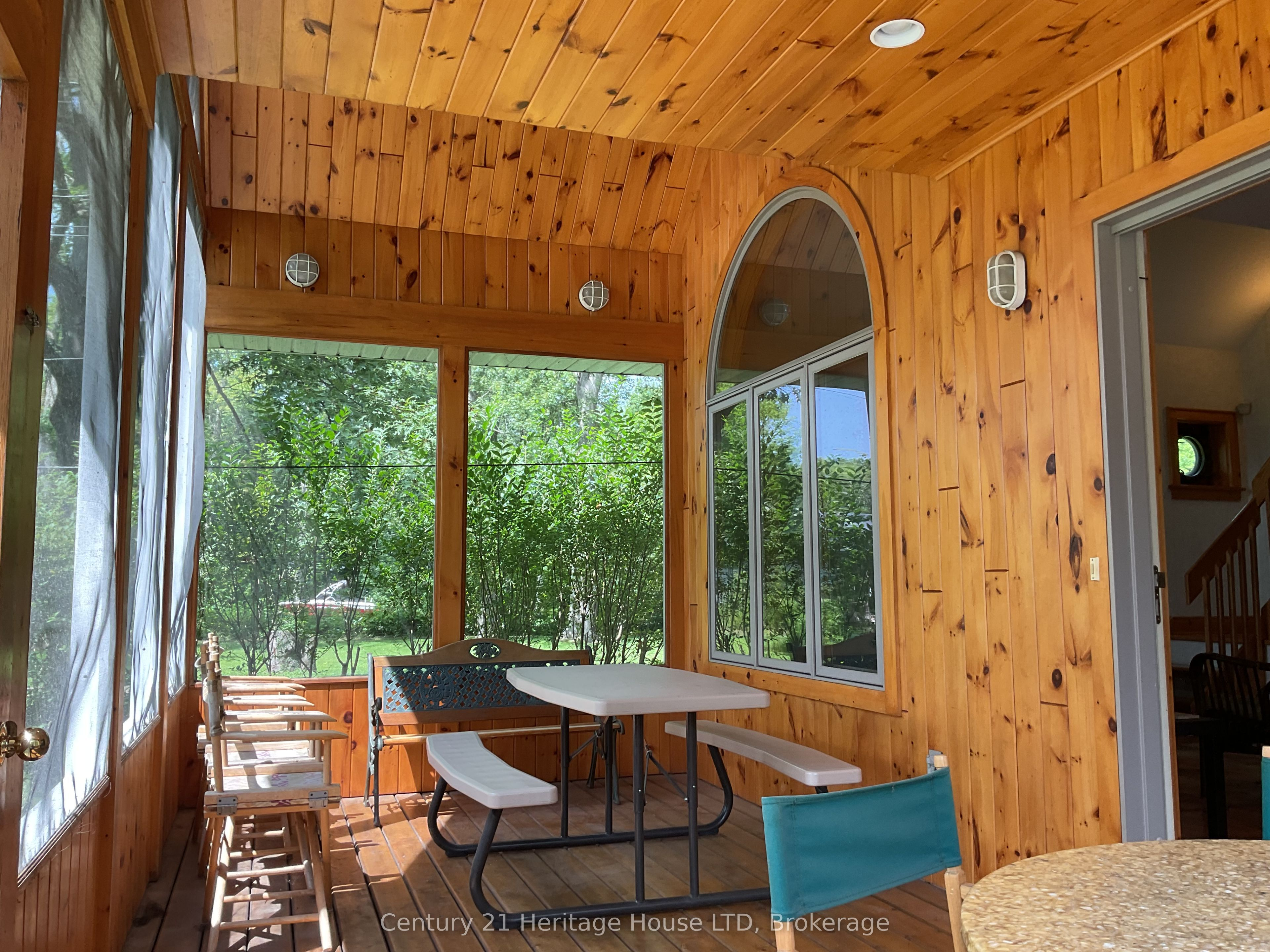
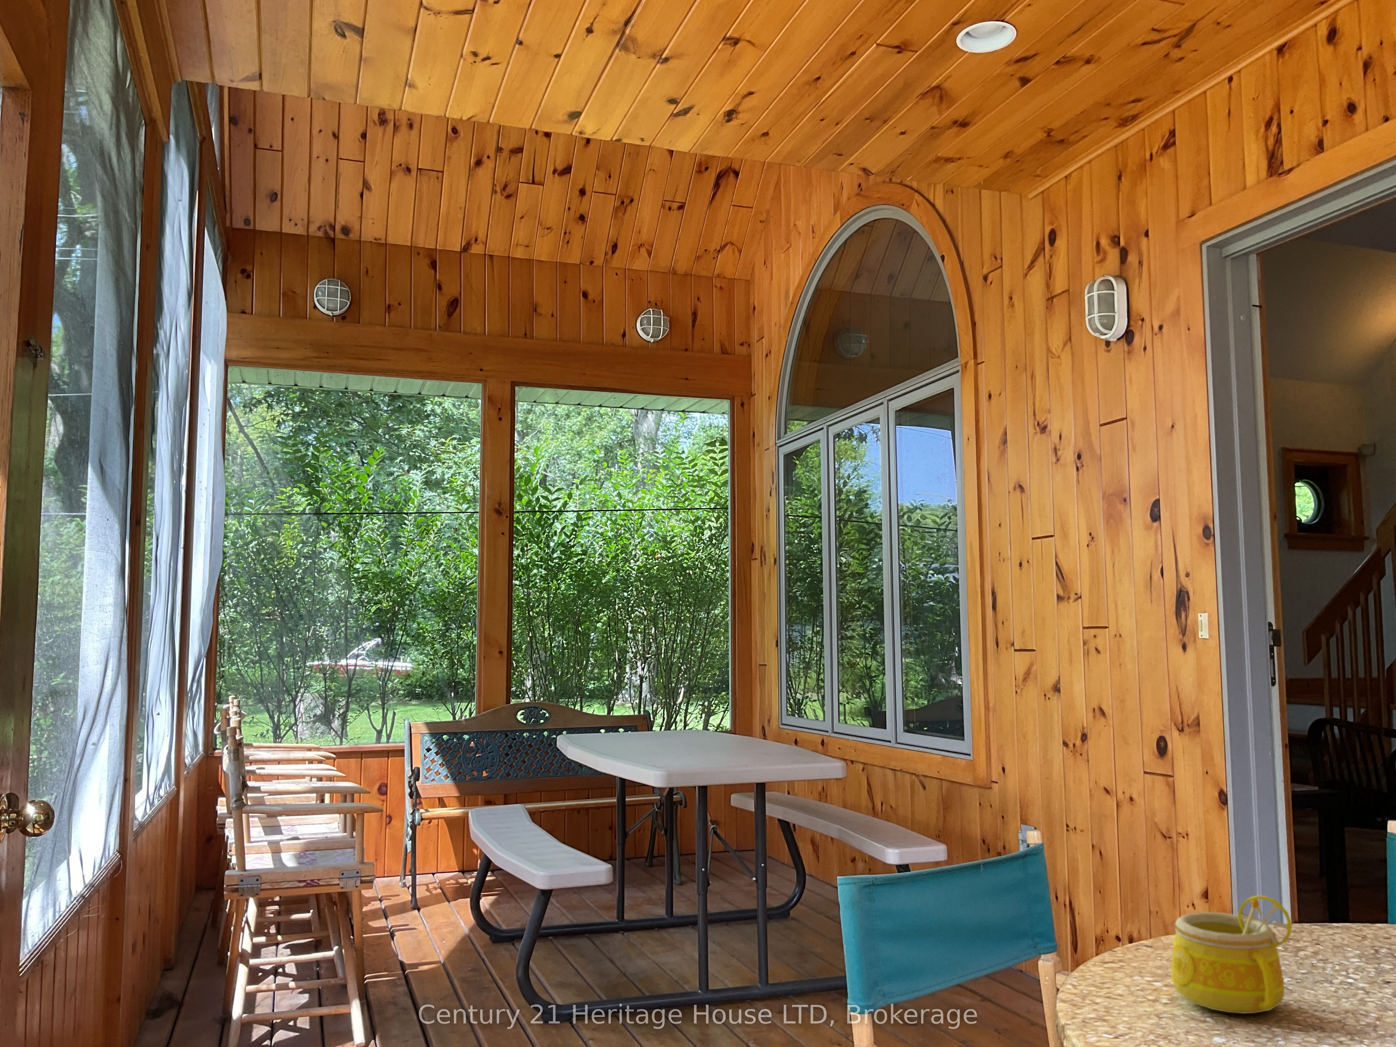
+ mug (1230, 946)
